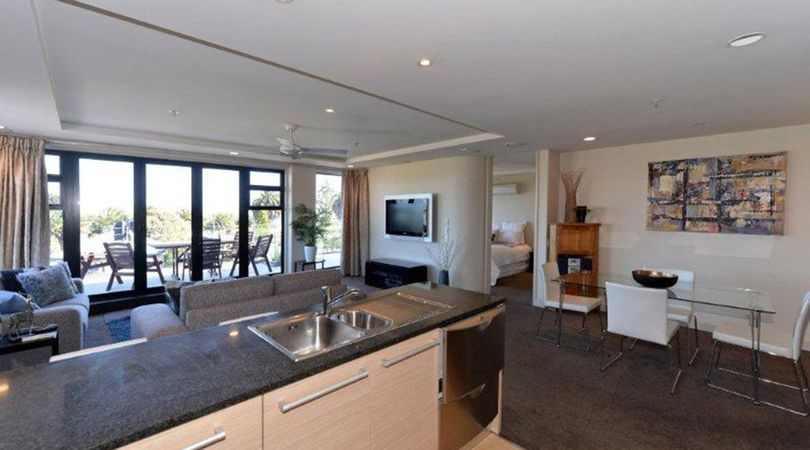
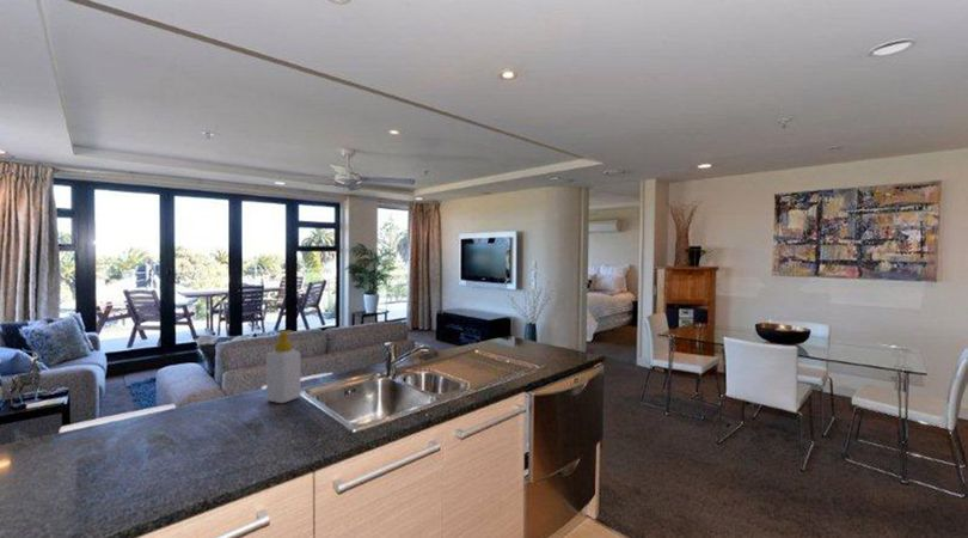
+ soap bottle (283, 365)
